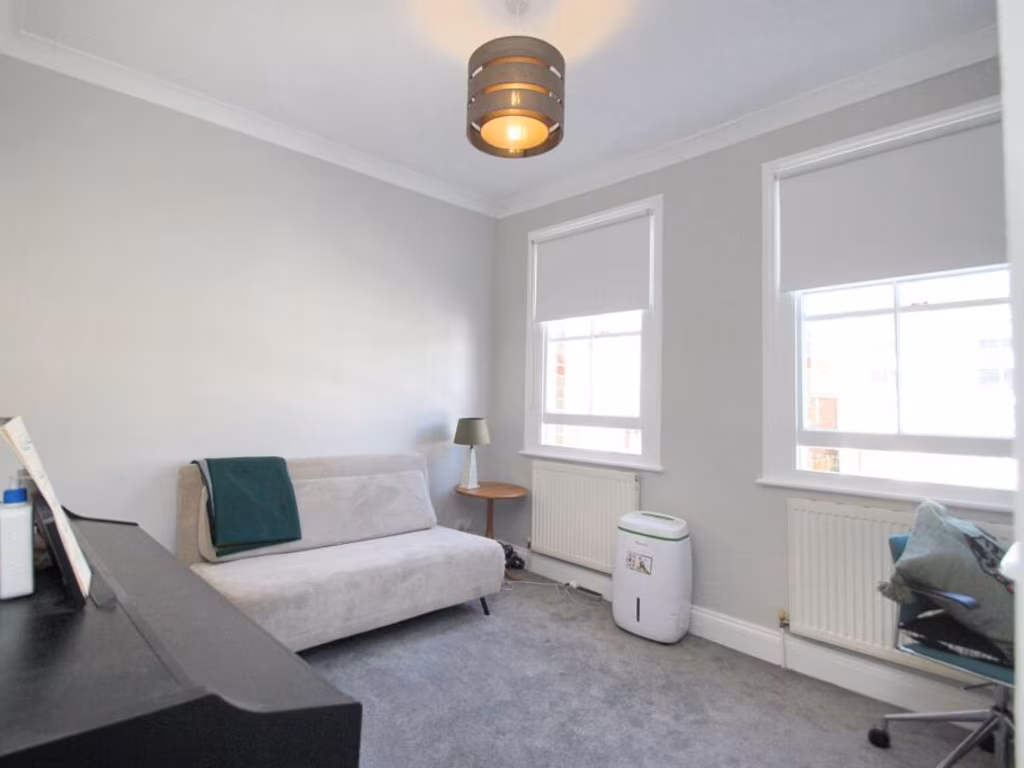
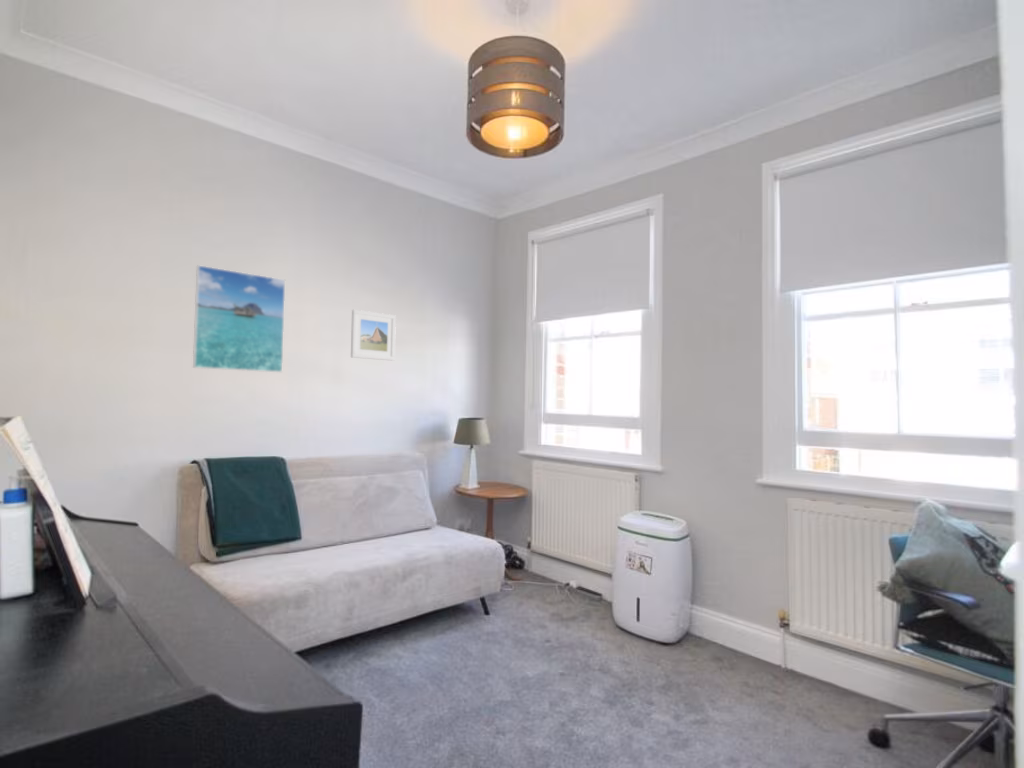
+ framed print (373, 335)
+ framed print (241, 321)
